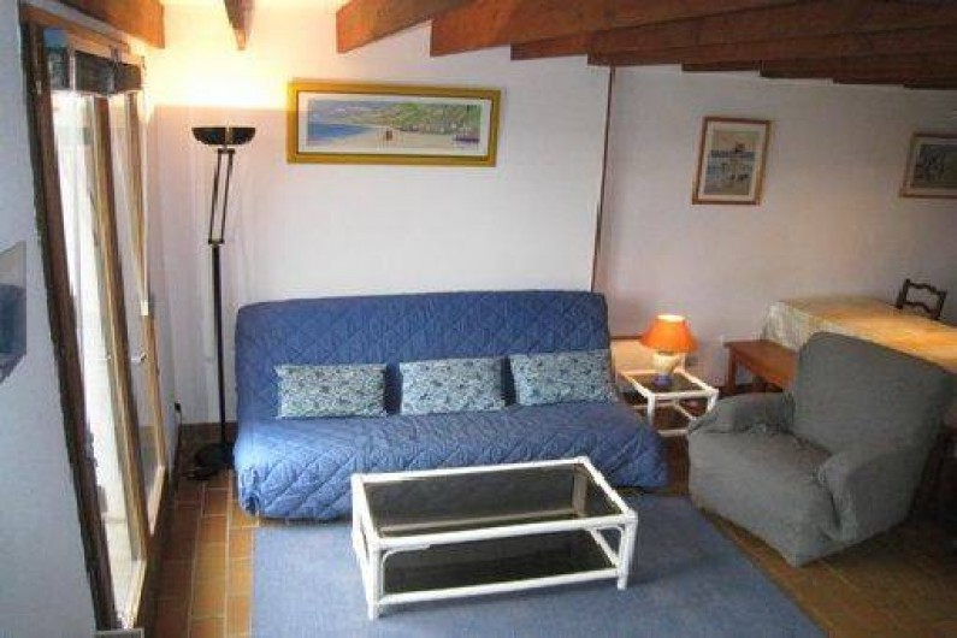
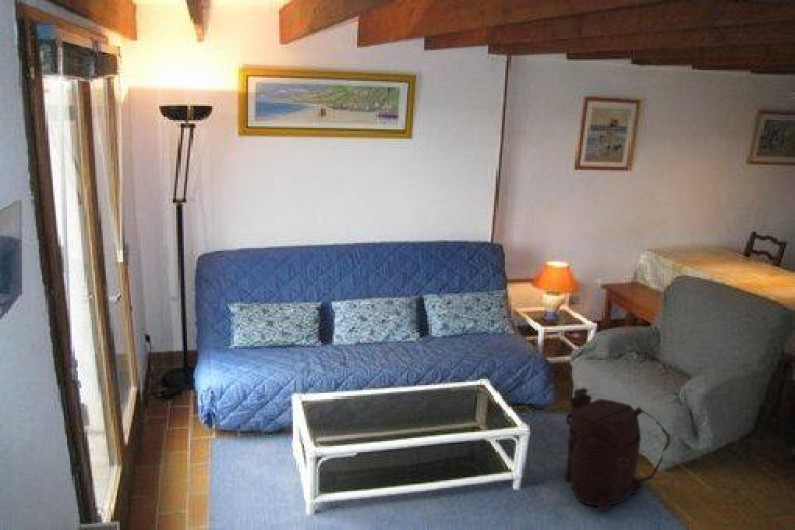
+ backpack (605, 447)
